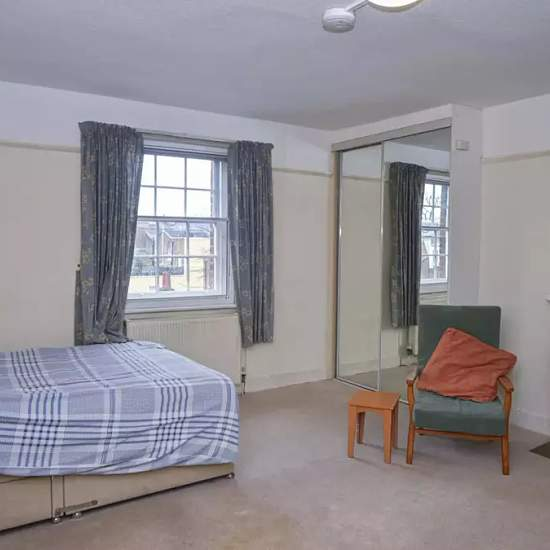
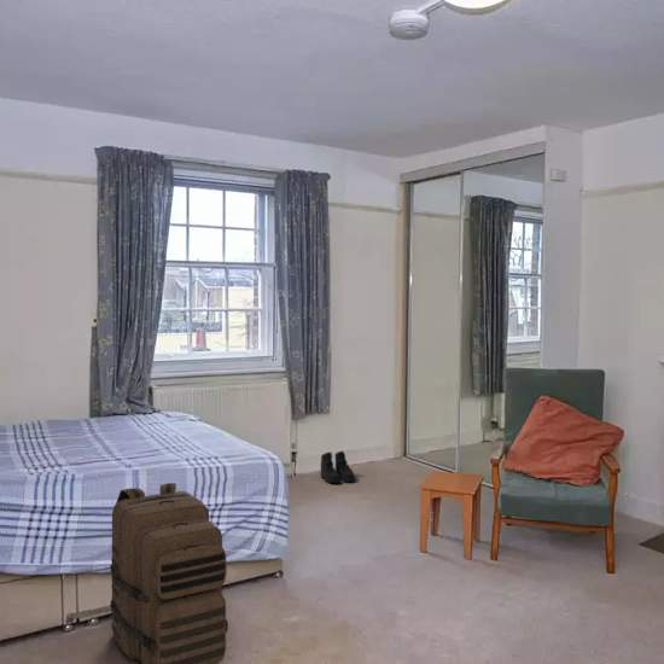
+ boots (337, 465)
+ backpack (165, 572)
